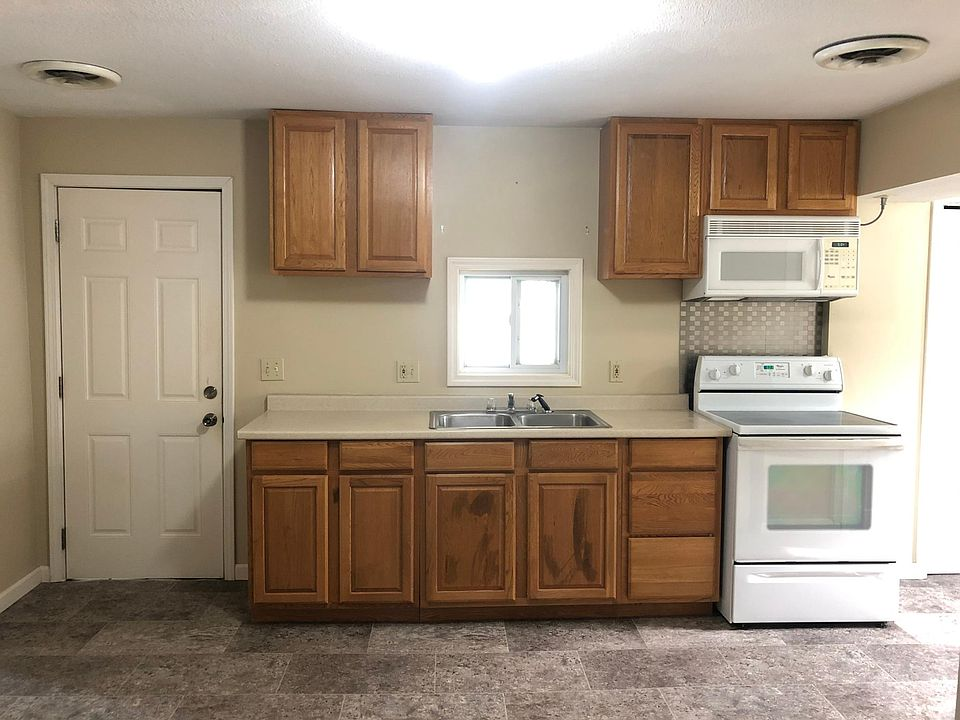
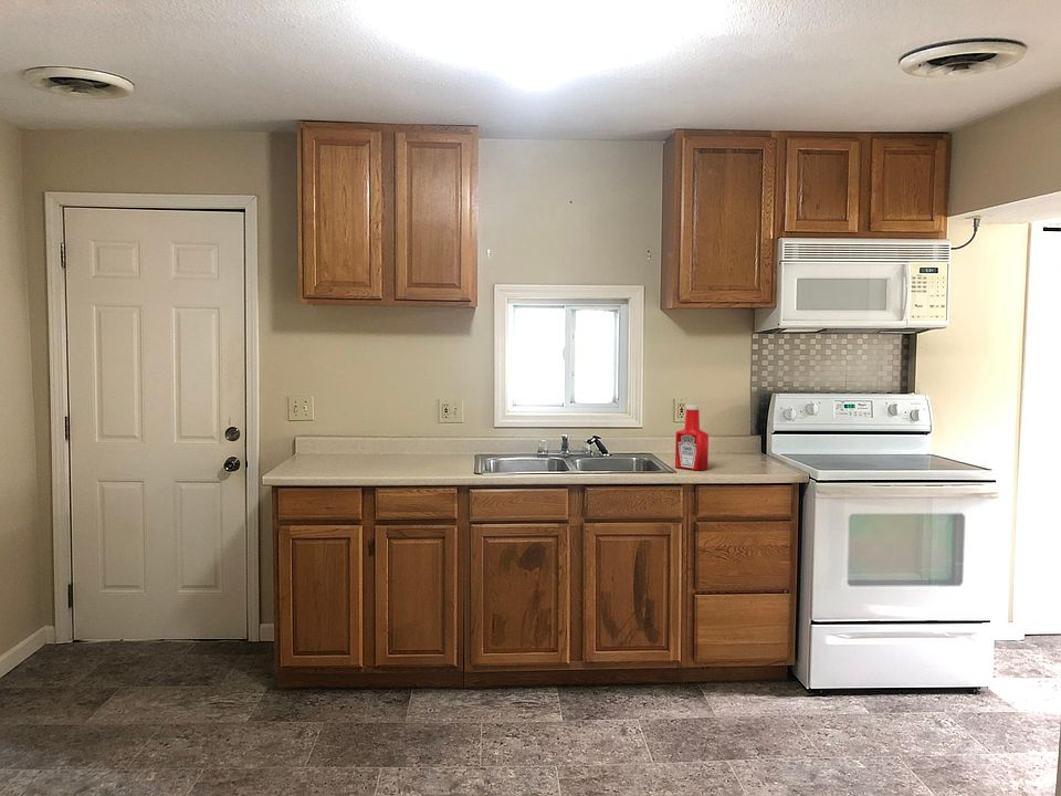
+ soap bottle (692, 437)
